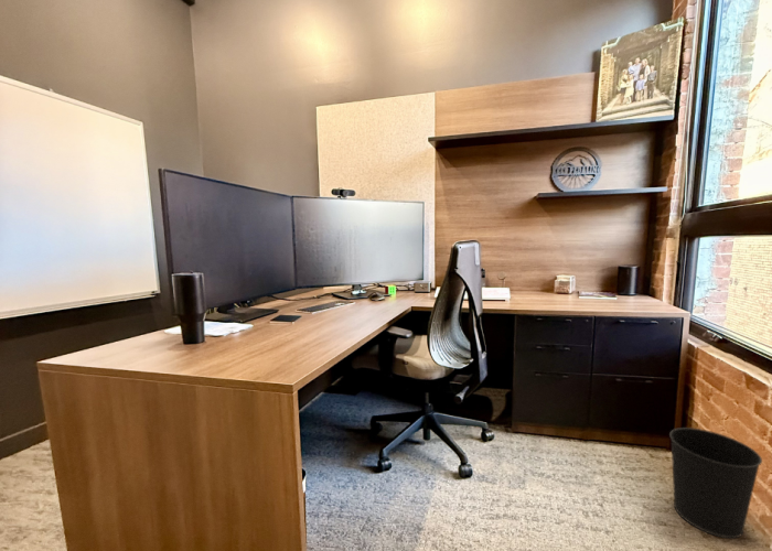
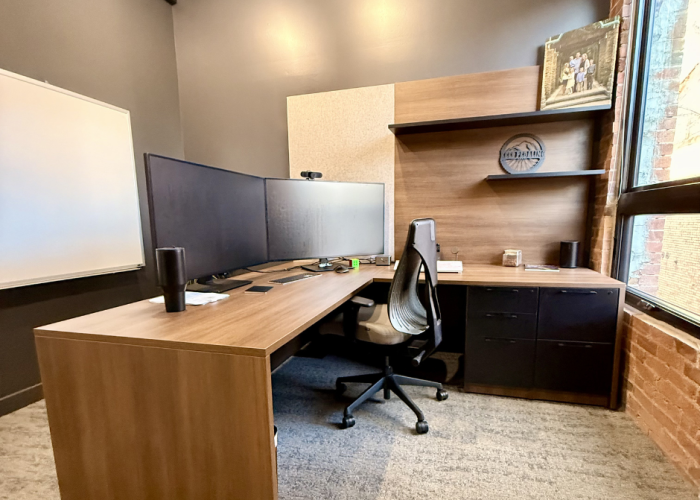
- wastebasket (709, 482)
